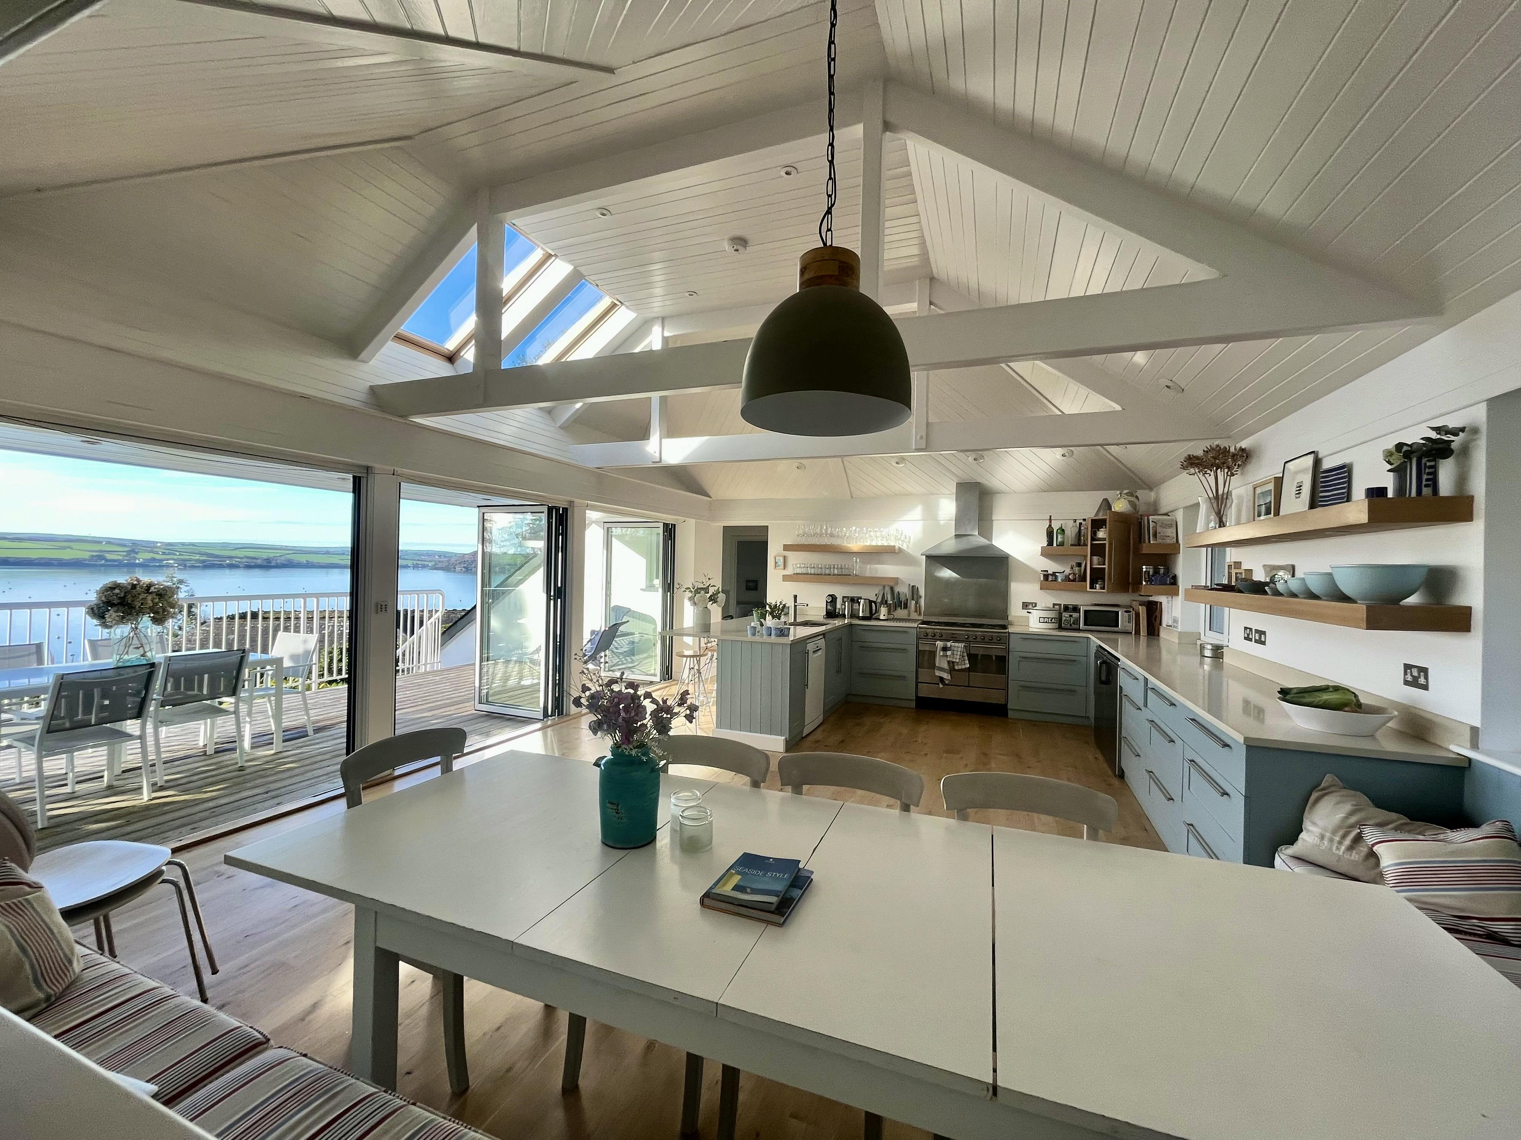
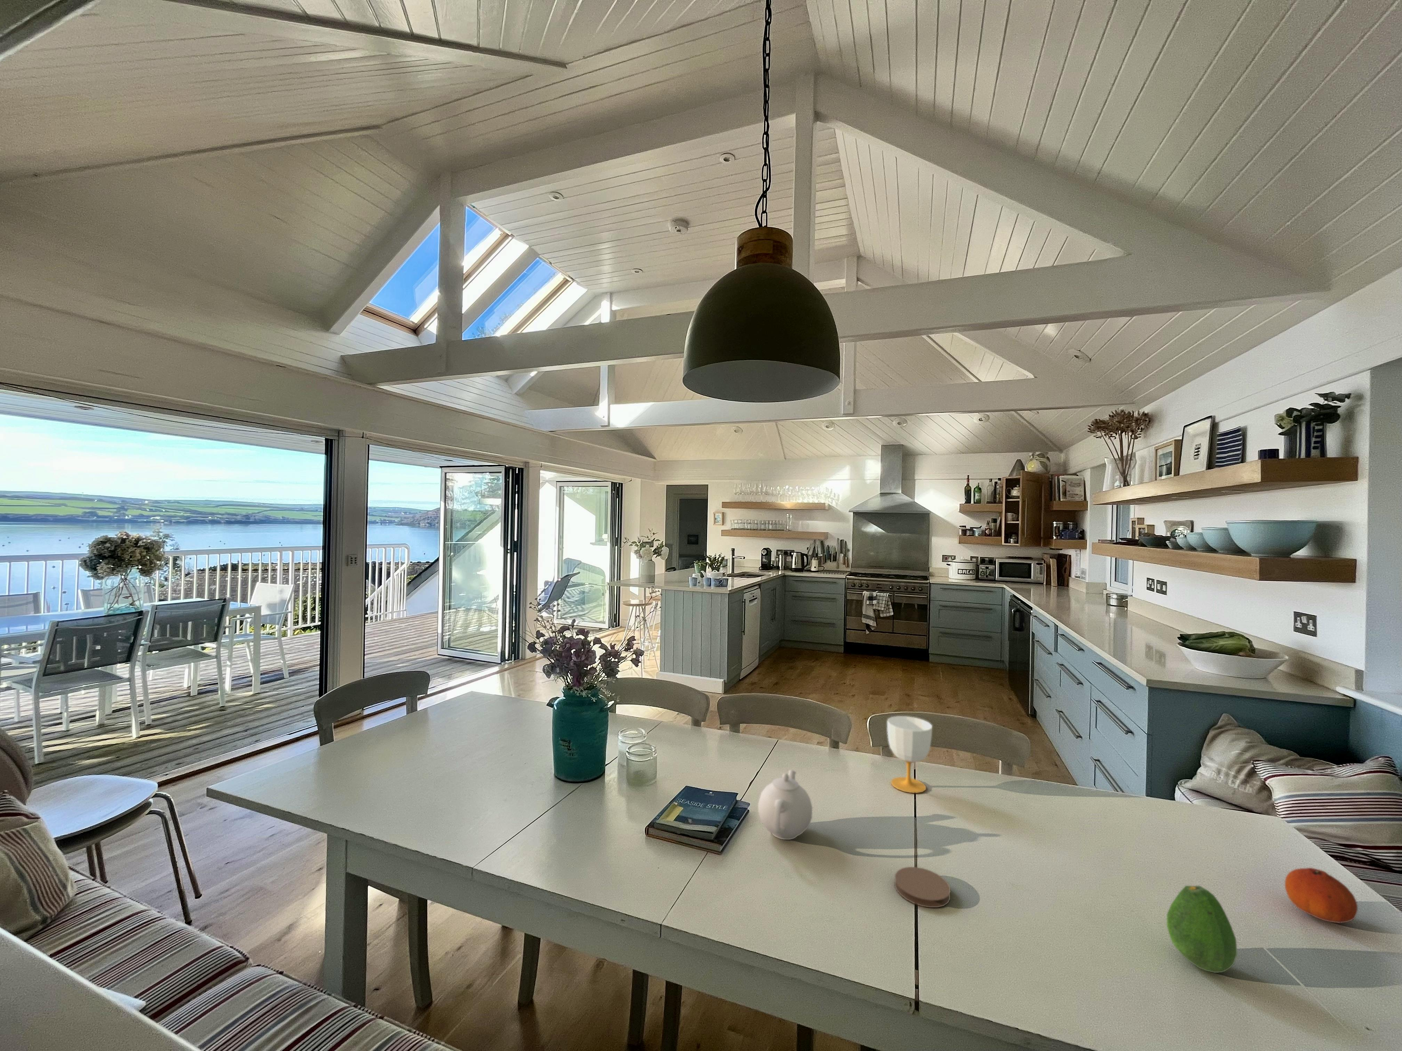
+ fruit (1201, 927)
+ coaster (922, 887)
+ teapot (785, 803)
+ cup (909, 754)
+ fruit (1320, 894)
